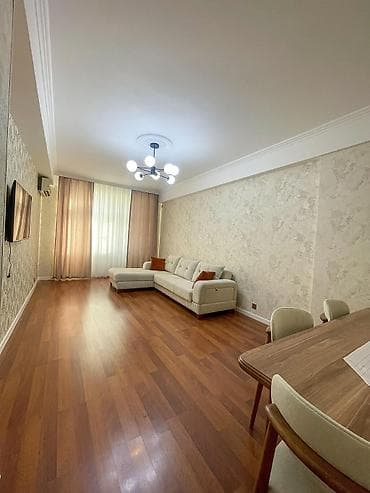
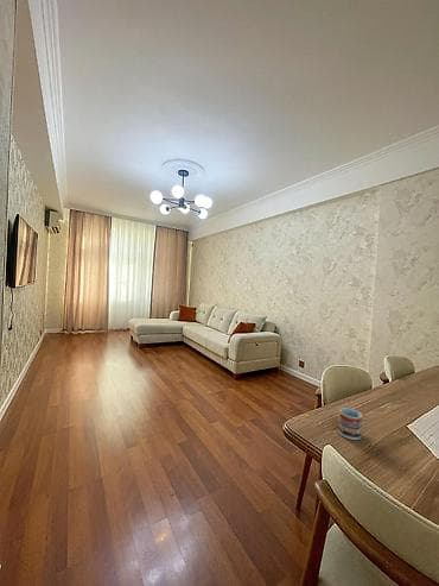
+ cup (351, 422)
